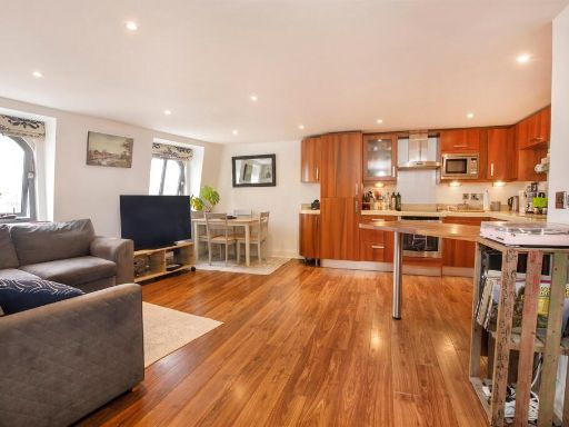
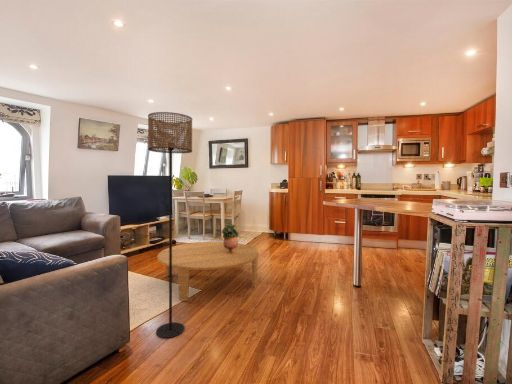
+ floor lamp (170, 225)
+ potted plant (229, 236)
+ coffee table (209, 266)
